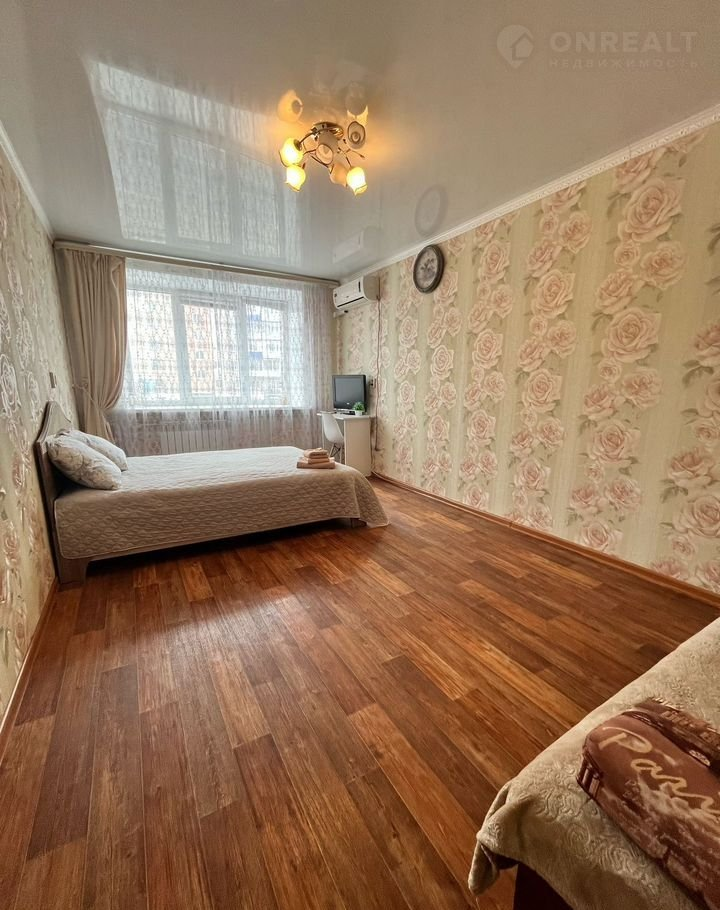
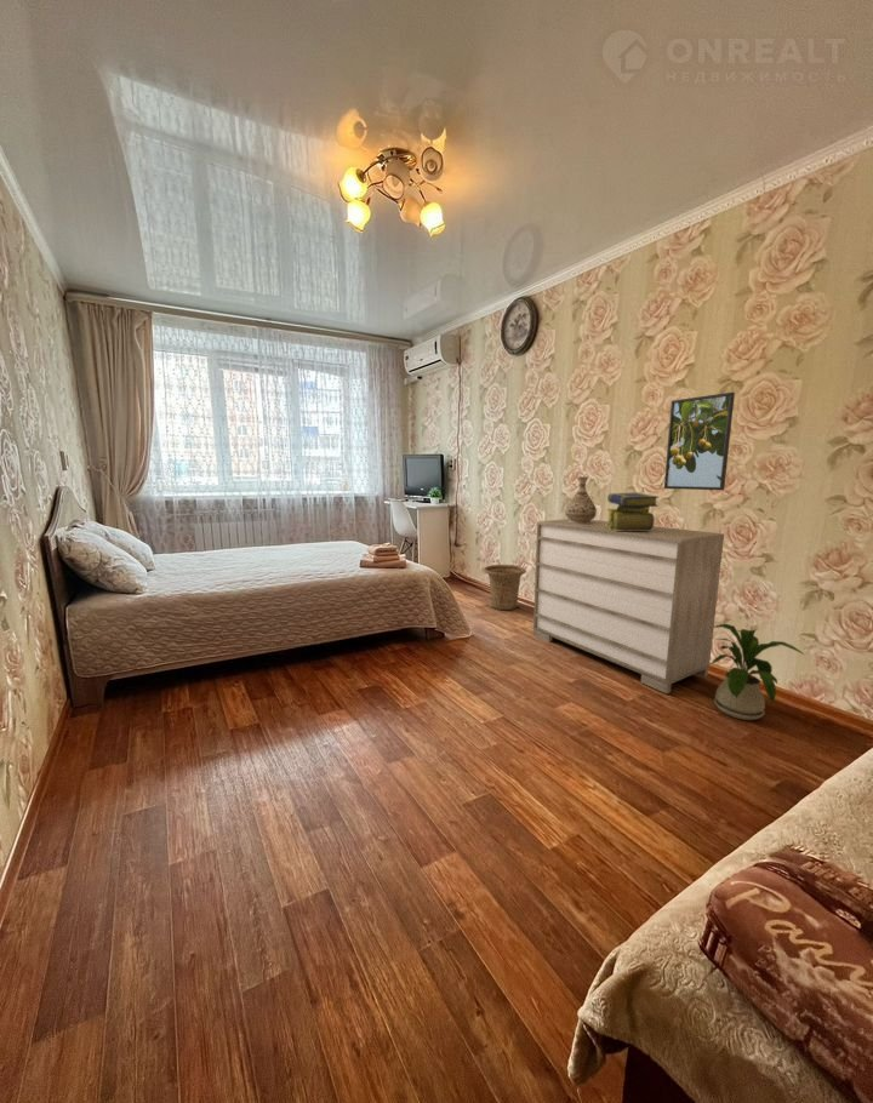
+ stack of books (630, 510)
+ basket (504, 588)
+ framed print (696, 444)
+ vase (581, 499)
+ house plant (751, 664)
+ dresser (615, 591)
